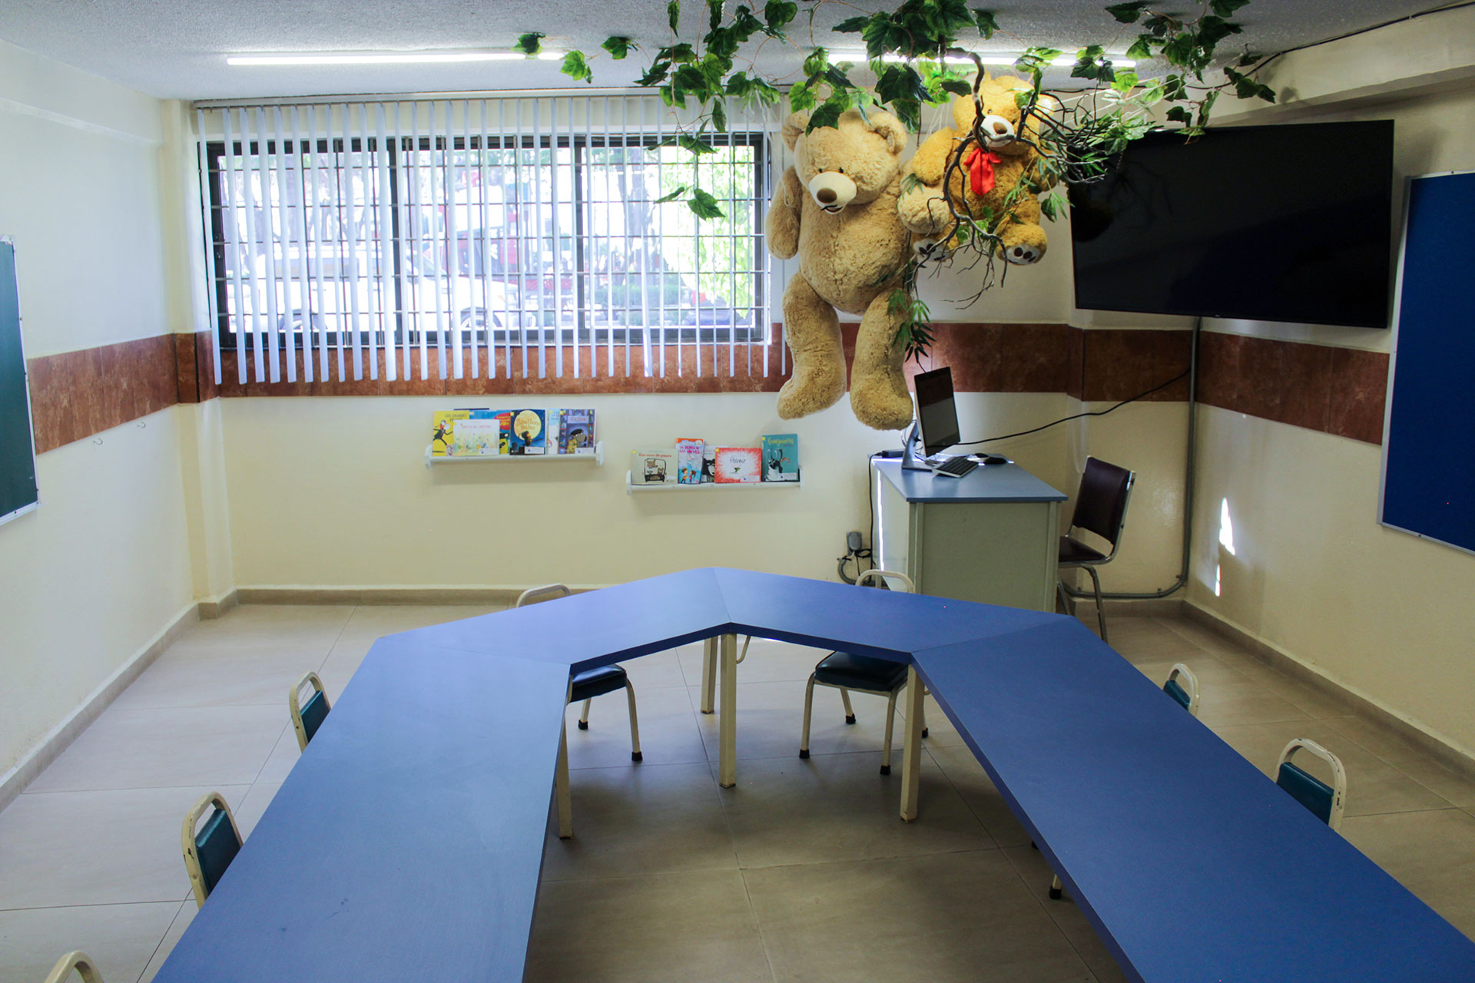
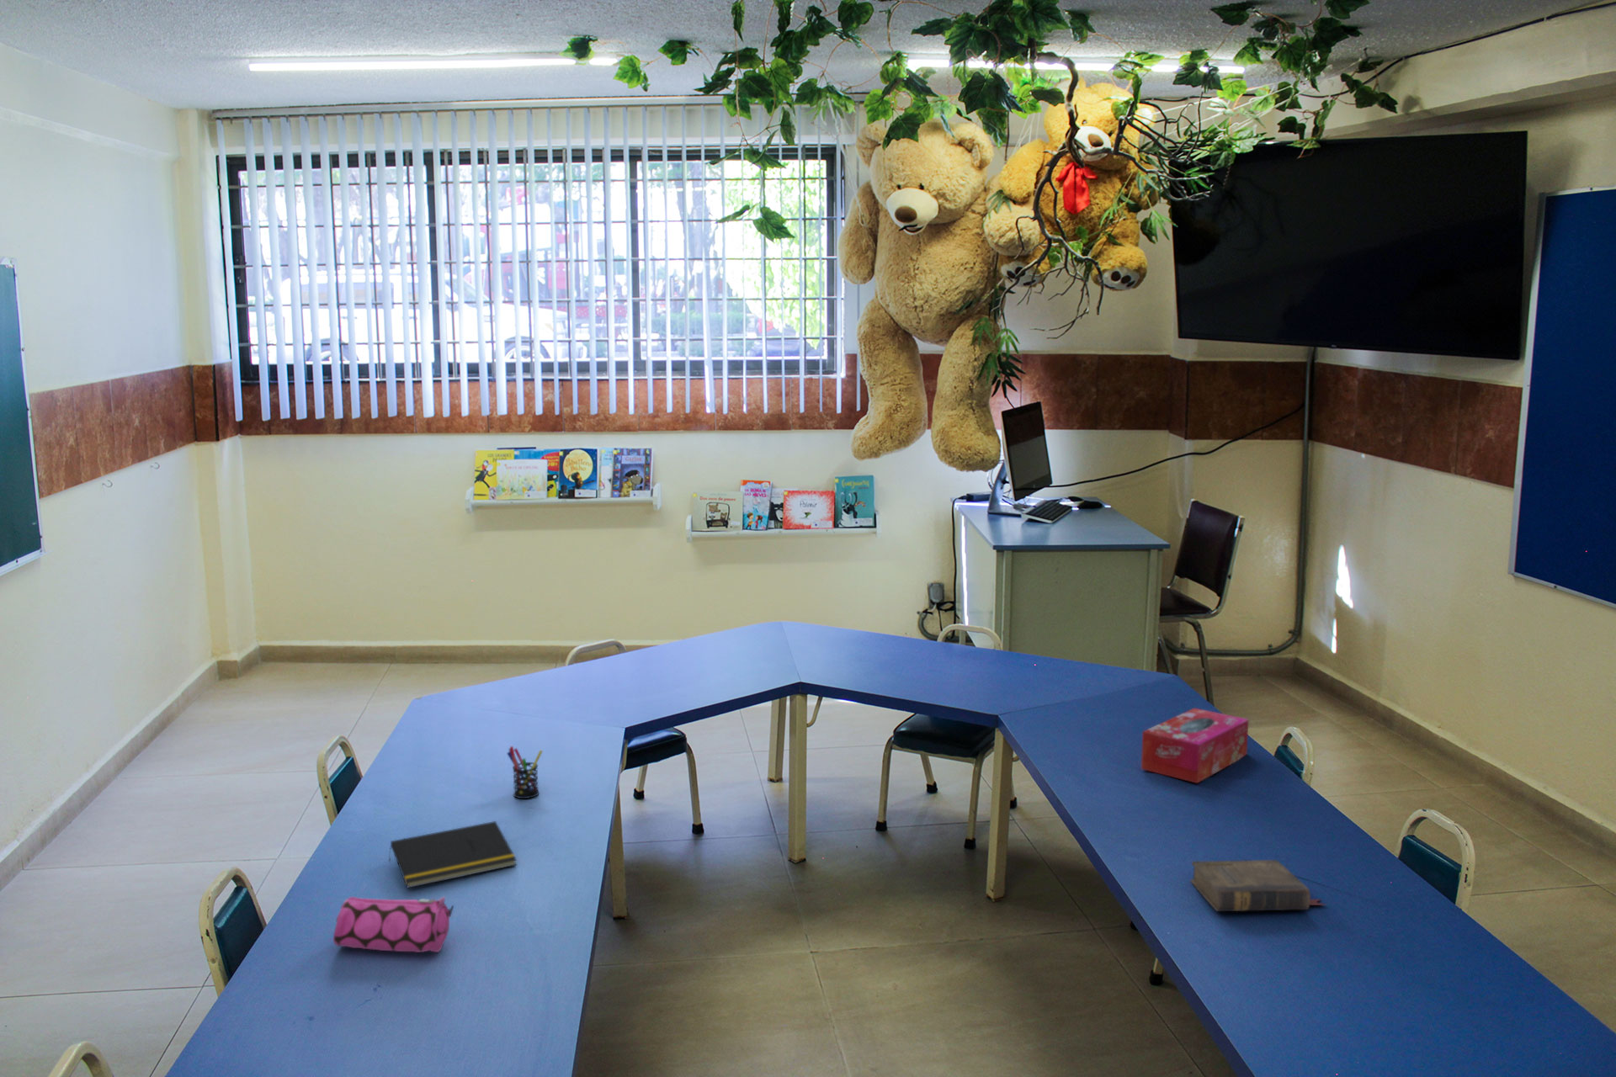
+ tissue box (1195, 744)
+ notepad (453, 852)
+ pencil case (392, 921)
+ book (1261, 885)
+ pen holder (523, 770)
